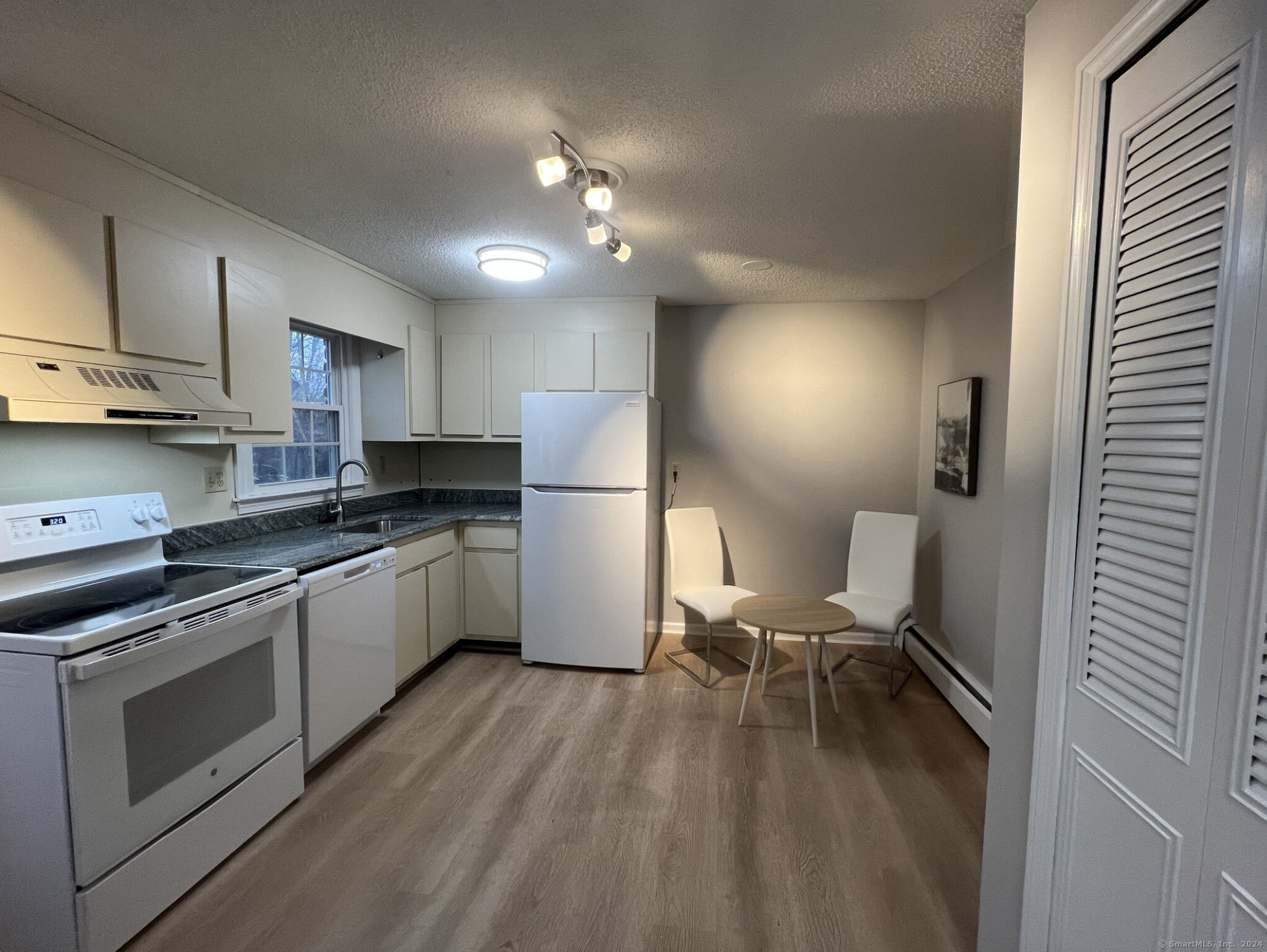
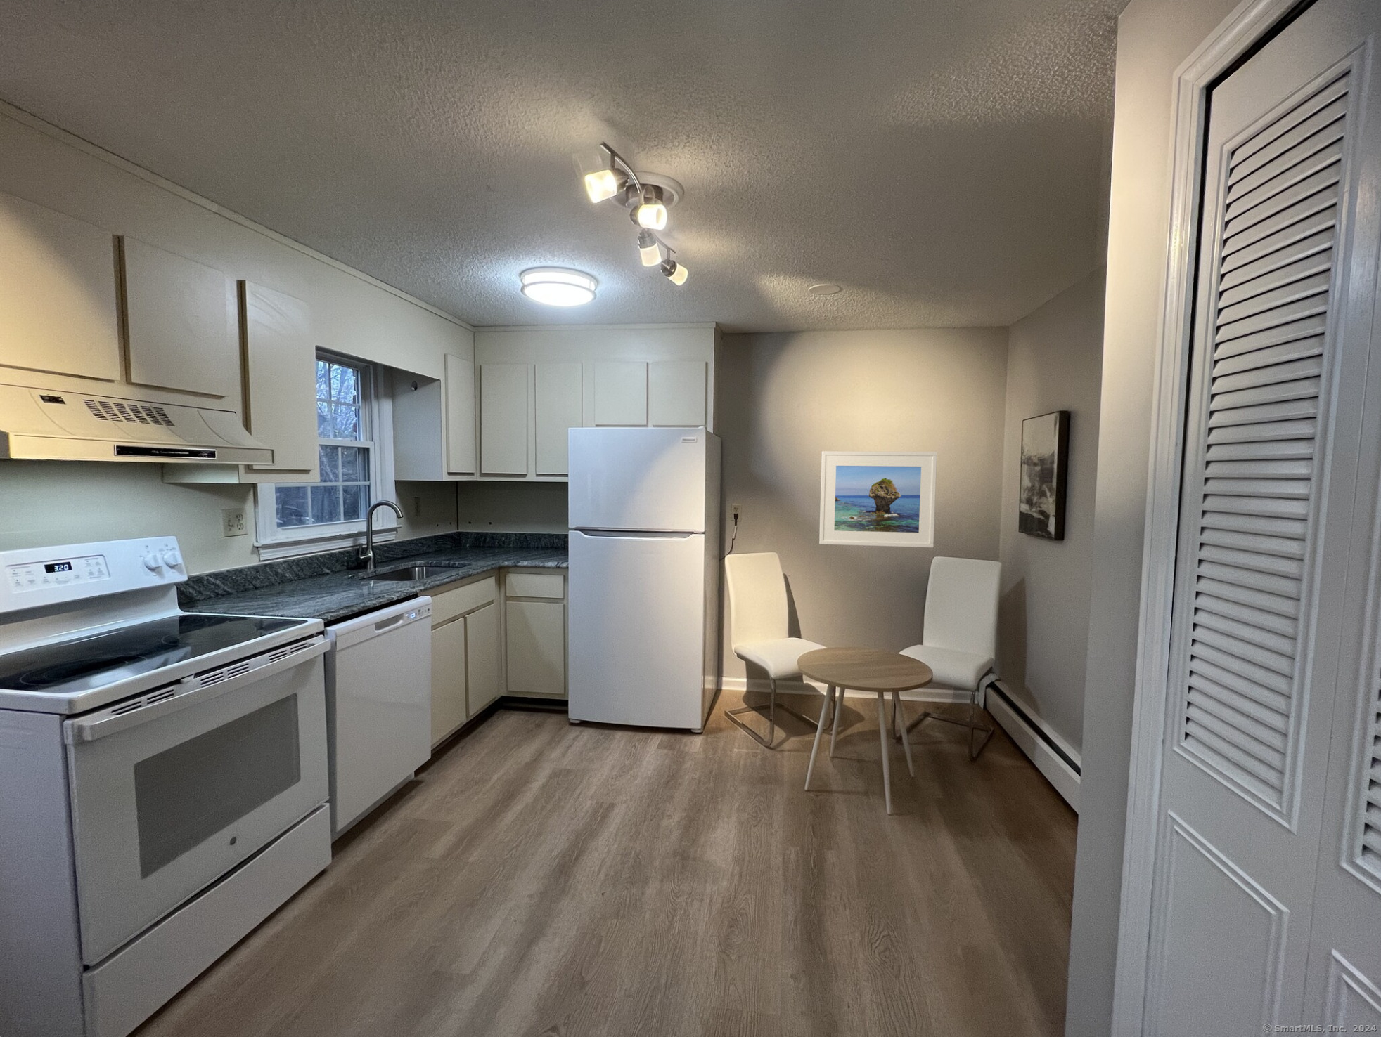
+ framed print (876, 499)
